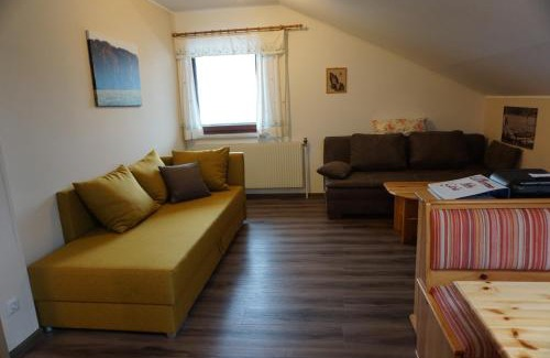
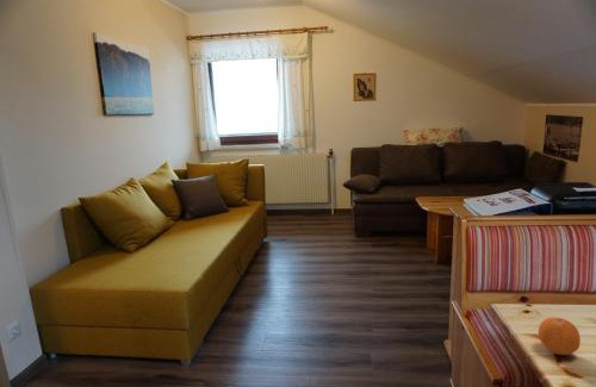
+ fruit (558, 336)
